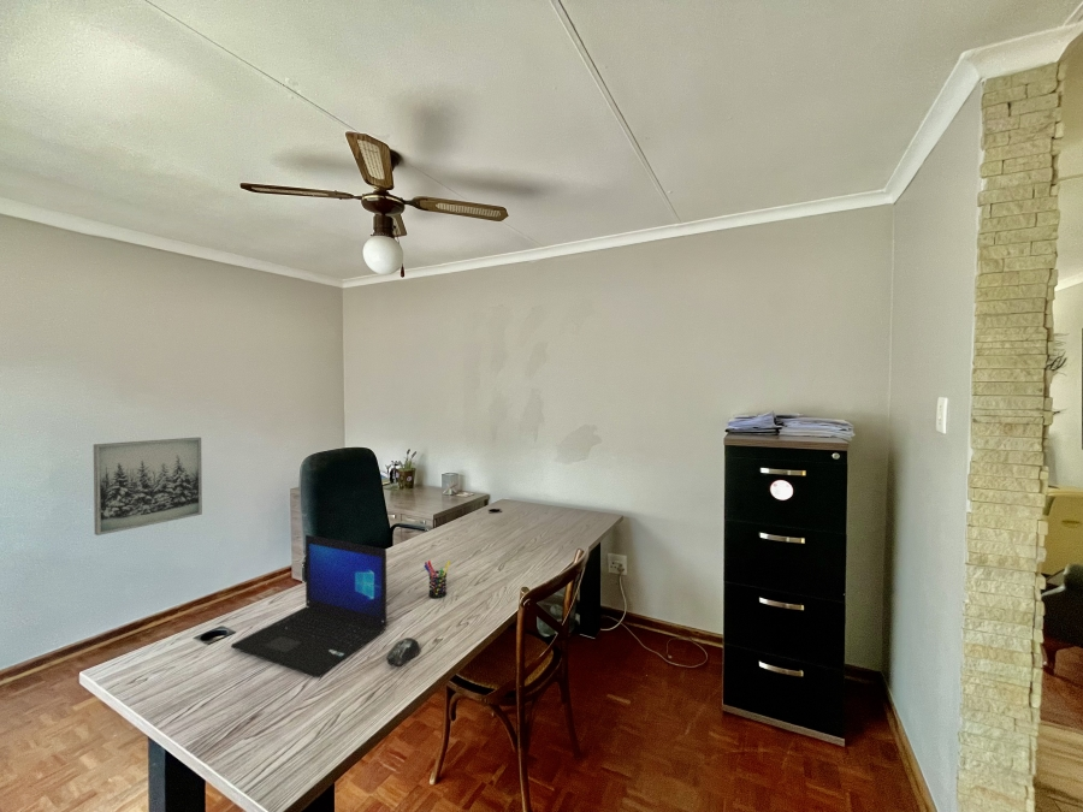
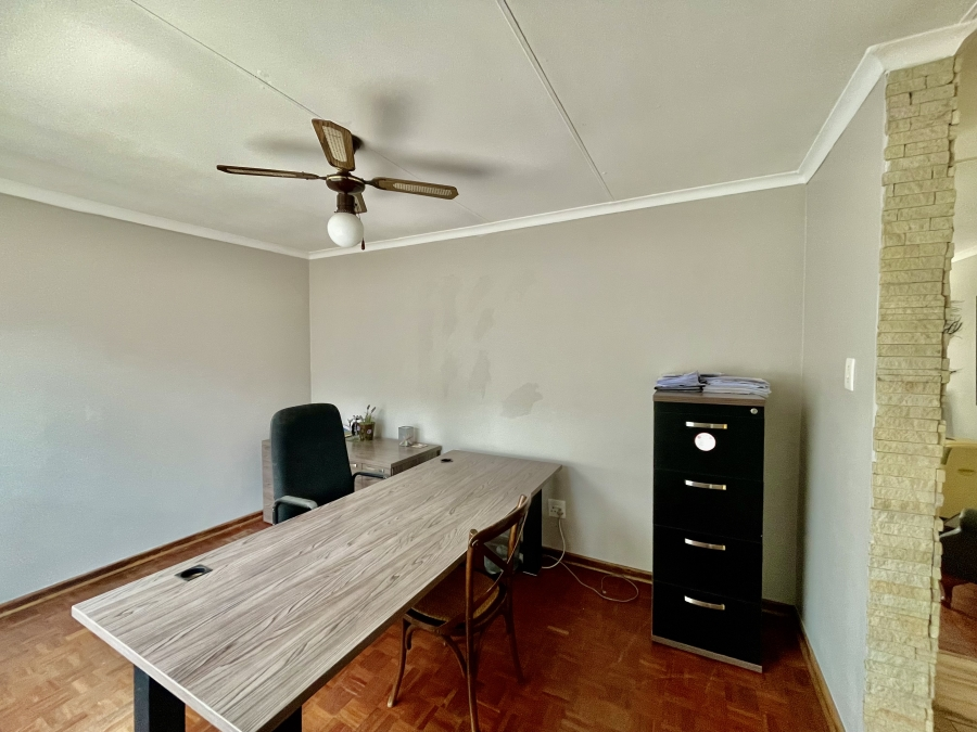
- laptop (312, 597)
- pen holder (437, 577)
- wall art (152, 481)
- computer mouse (403, 648)
